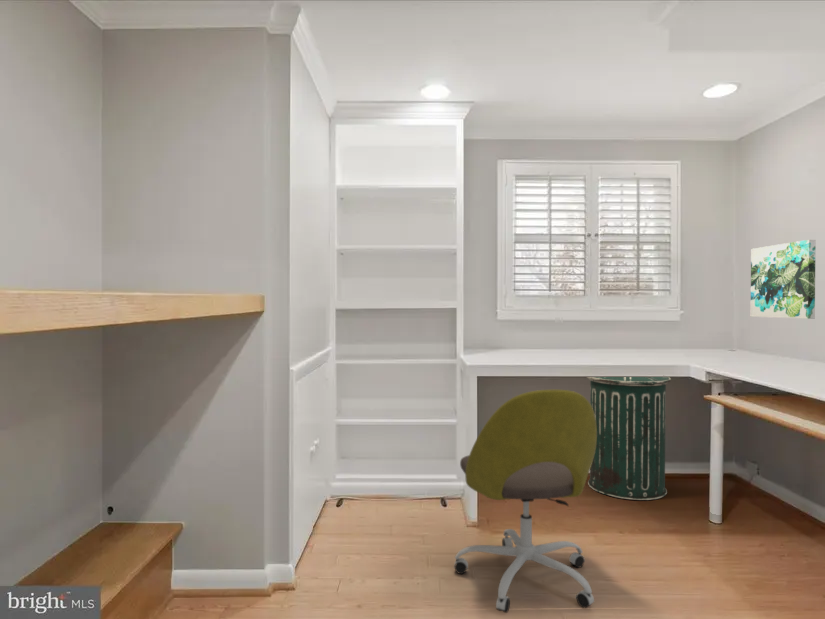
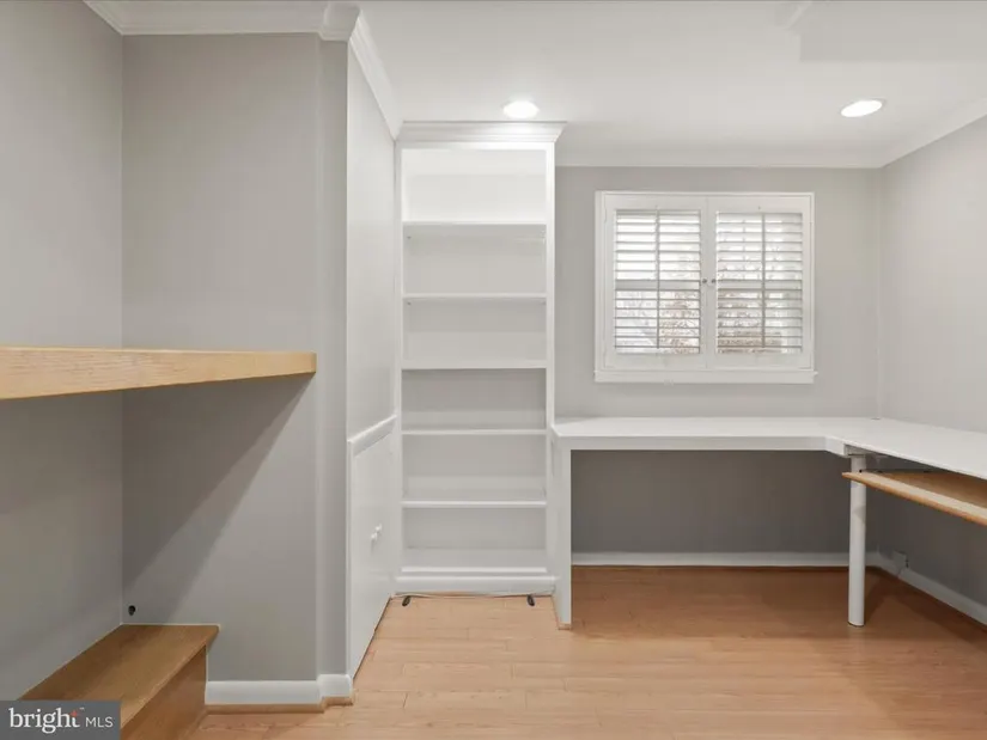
- office chair (523, 476)
- wall art (780, 281)
- trash can (626, 427)
